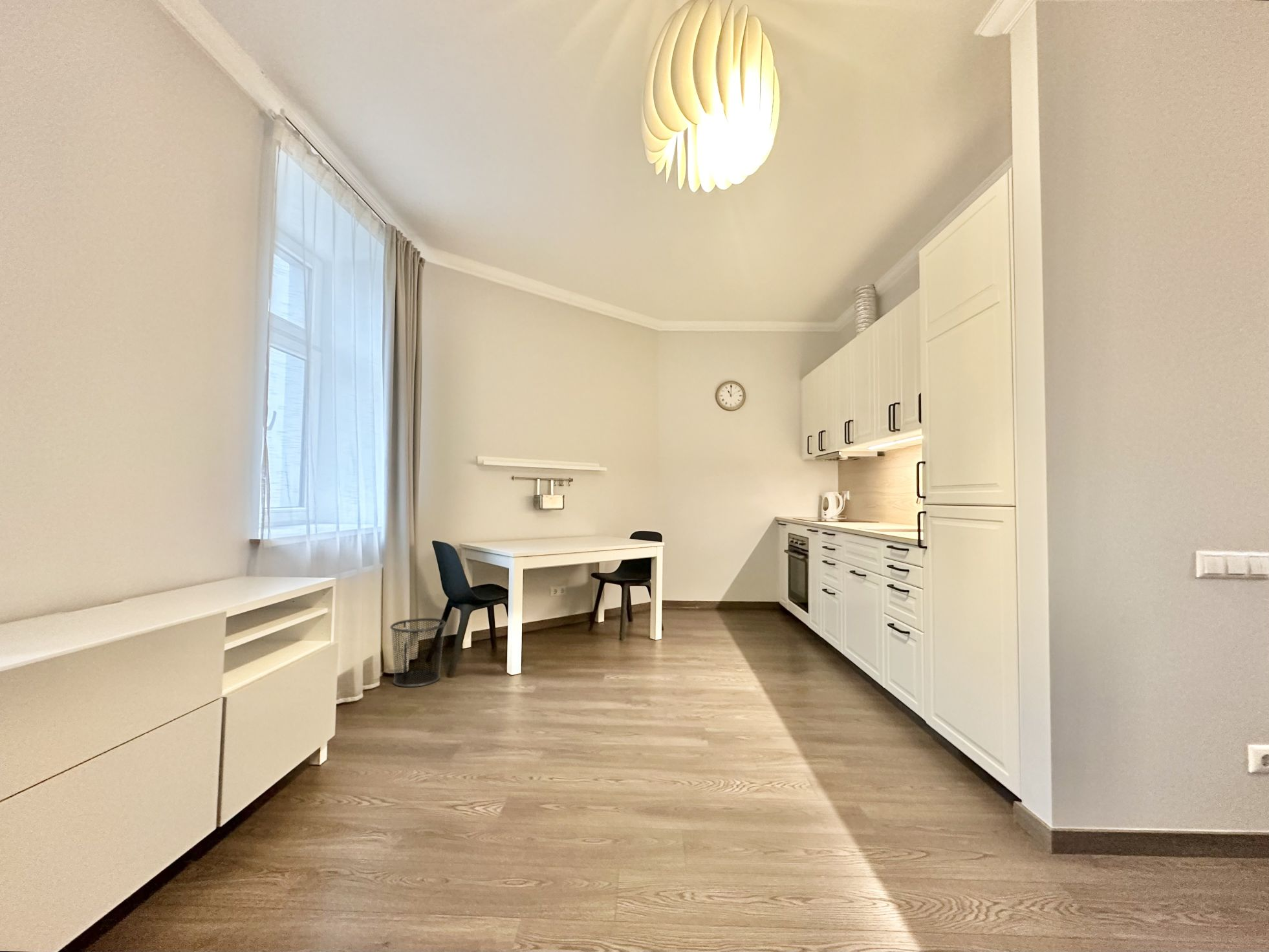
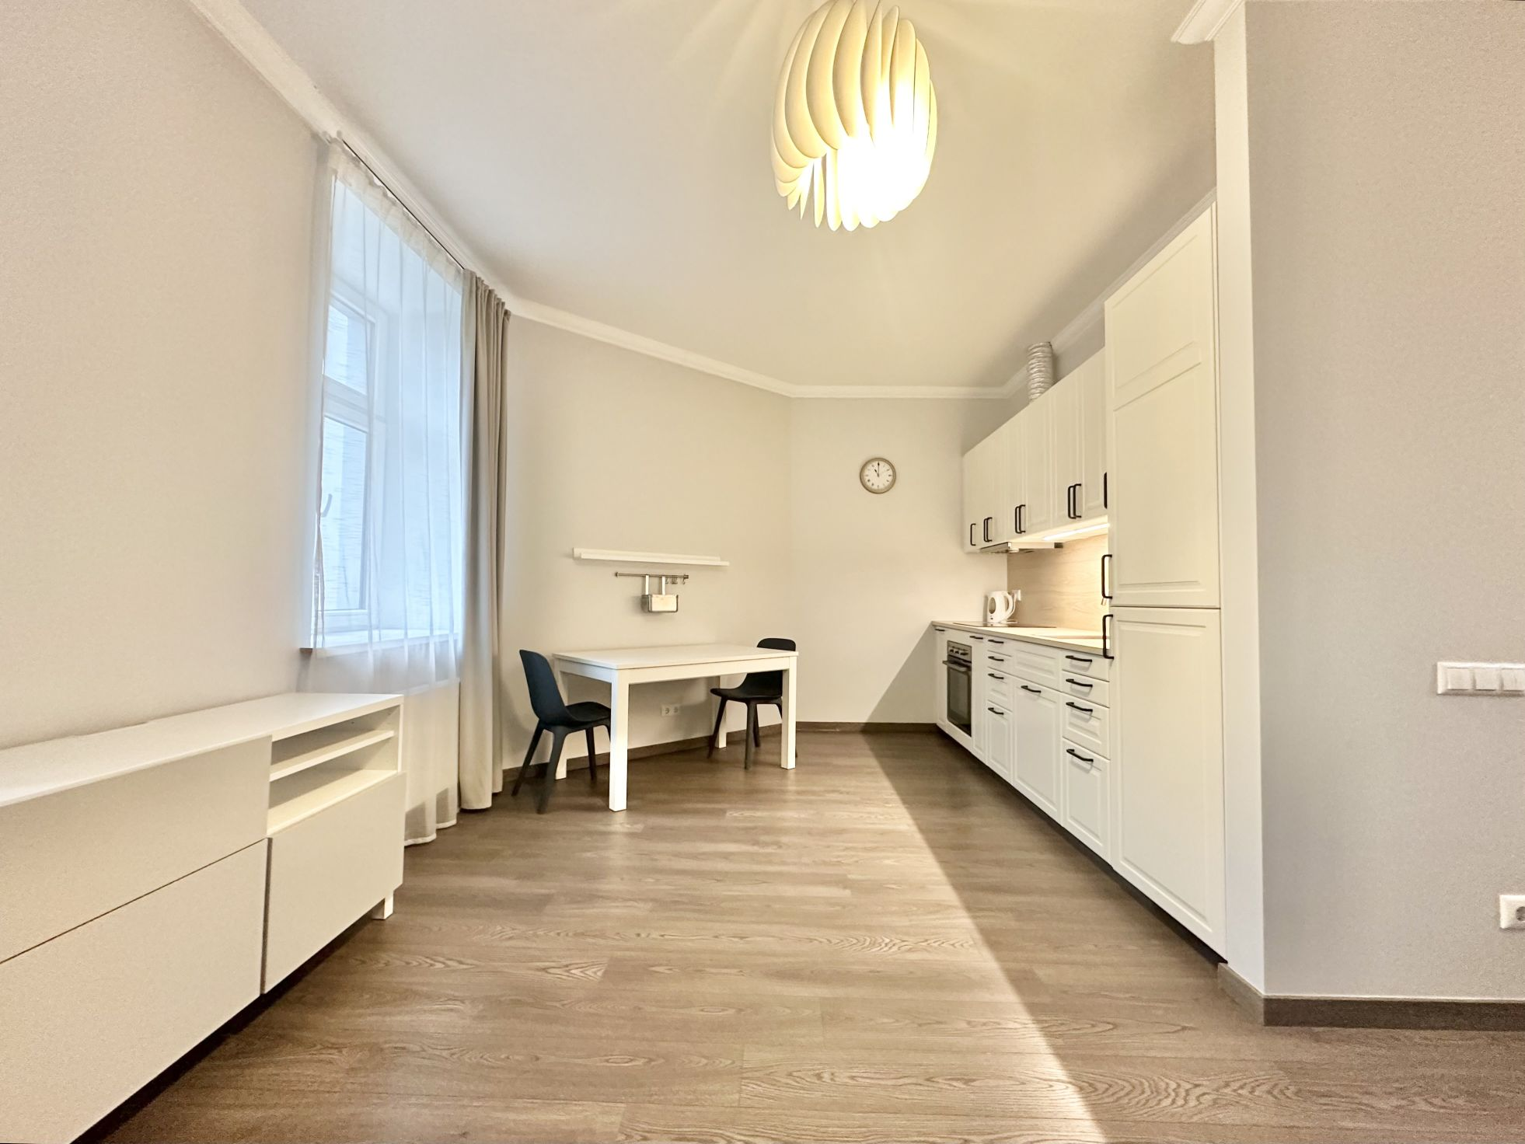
- waste bin (417, 651)
